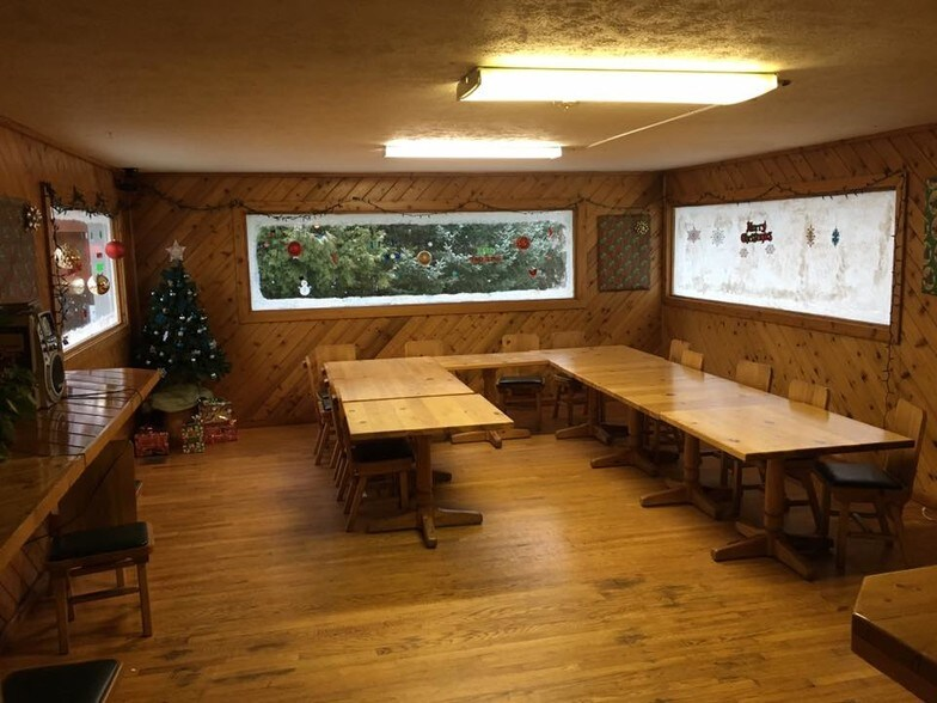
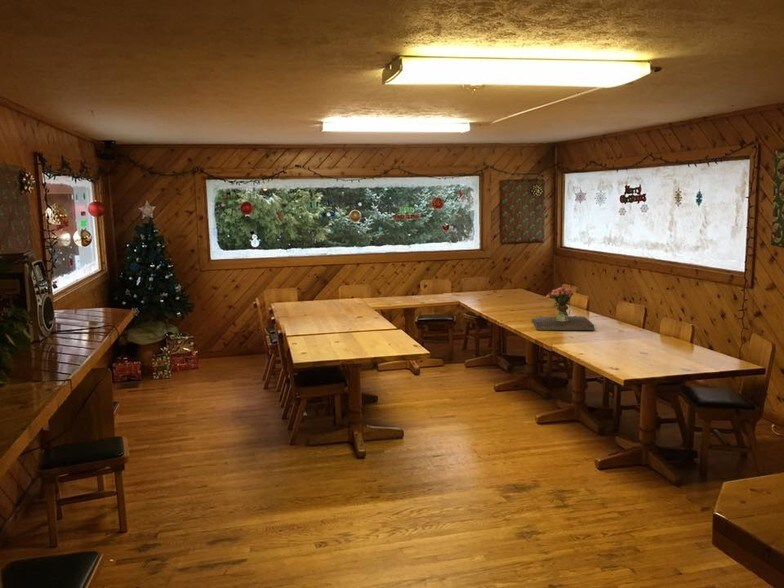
+ flower arrangement (561, 306)
